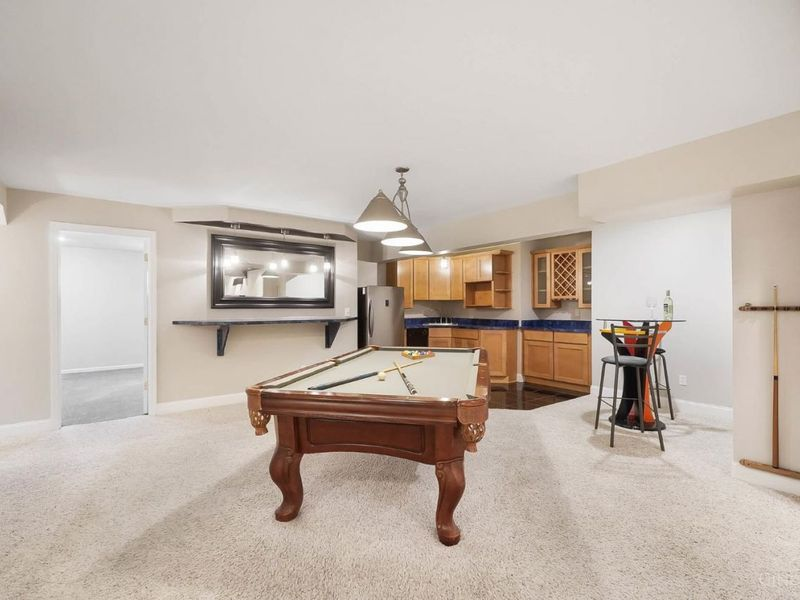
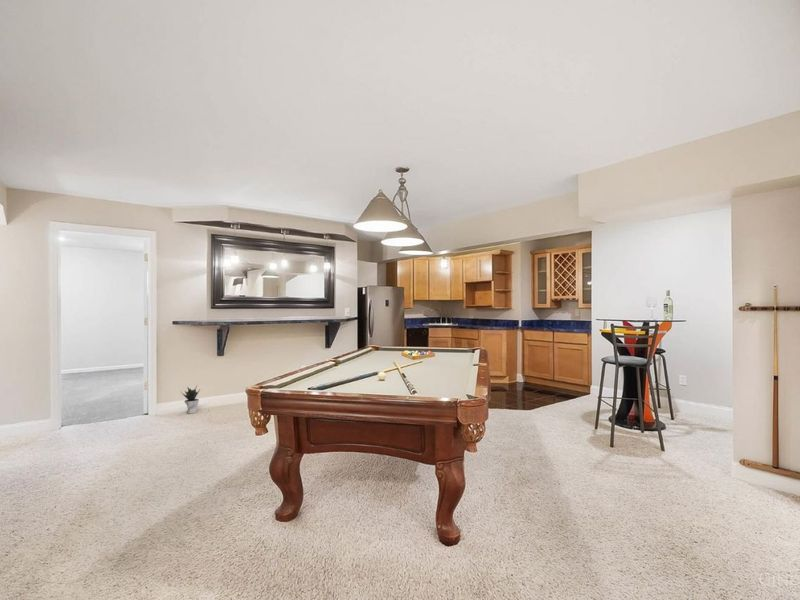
+ potted plant (190, 399)
